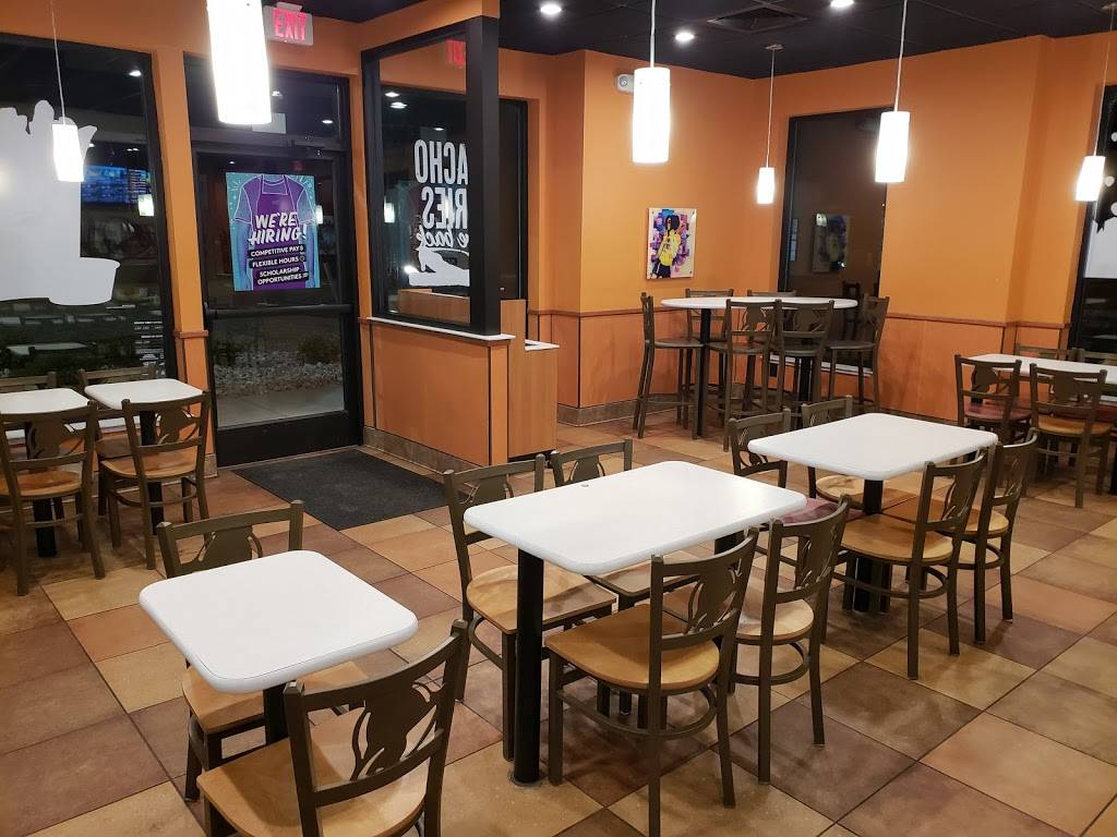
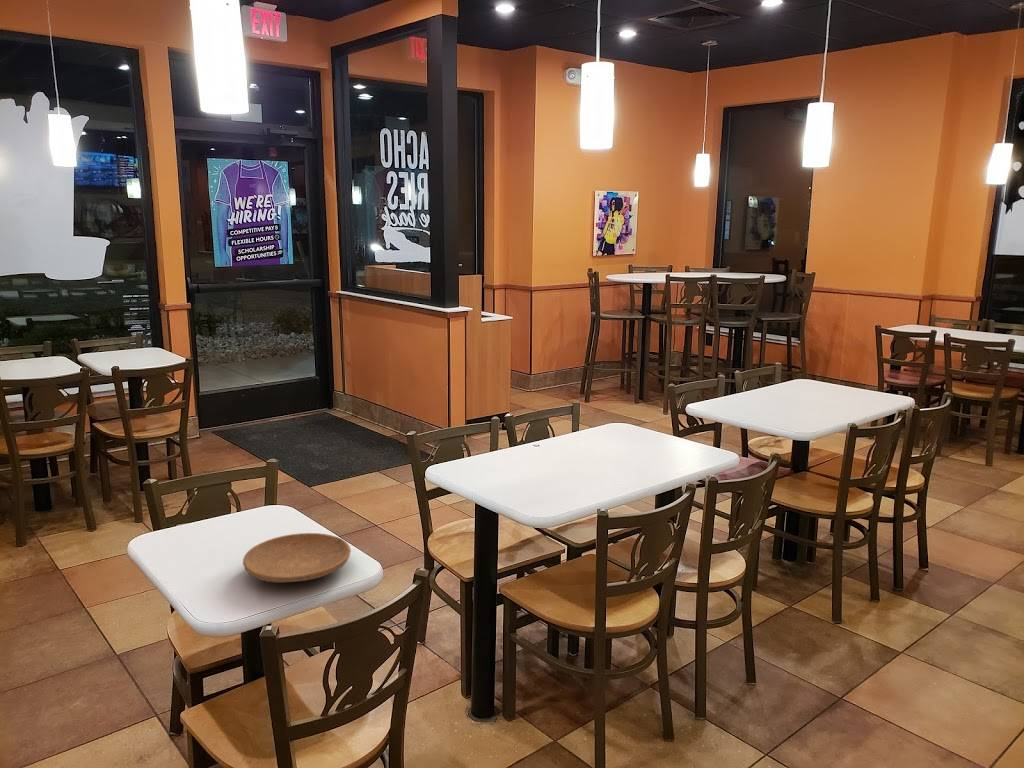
+ plate (298, 561)
